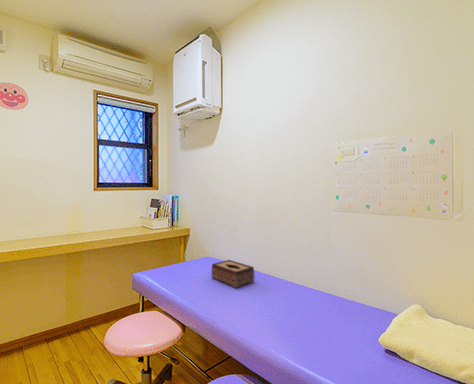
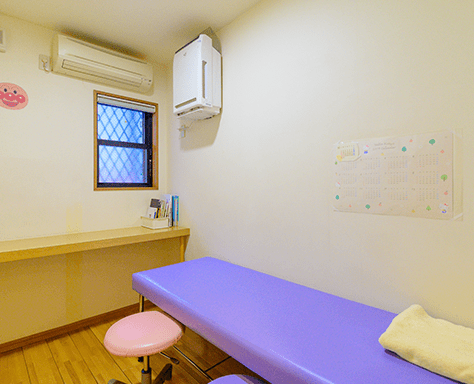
- tissue box (232, 272)
